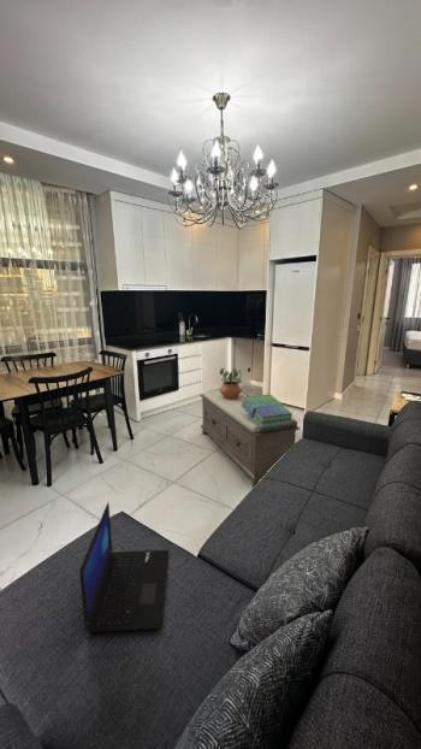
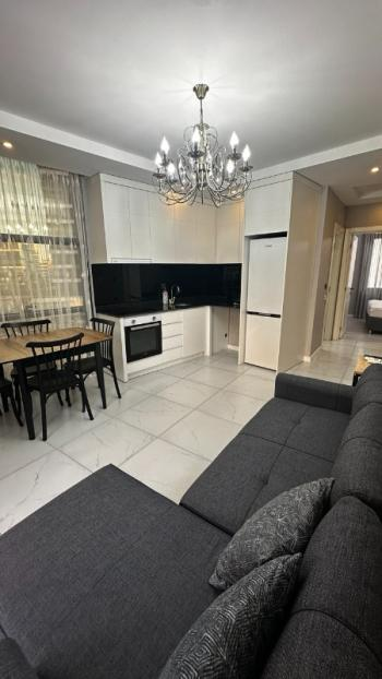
- bench (241, 429)
- potted plant (232, 383)
- stack of books (265, 412)
- laptop (131, 559)
